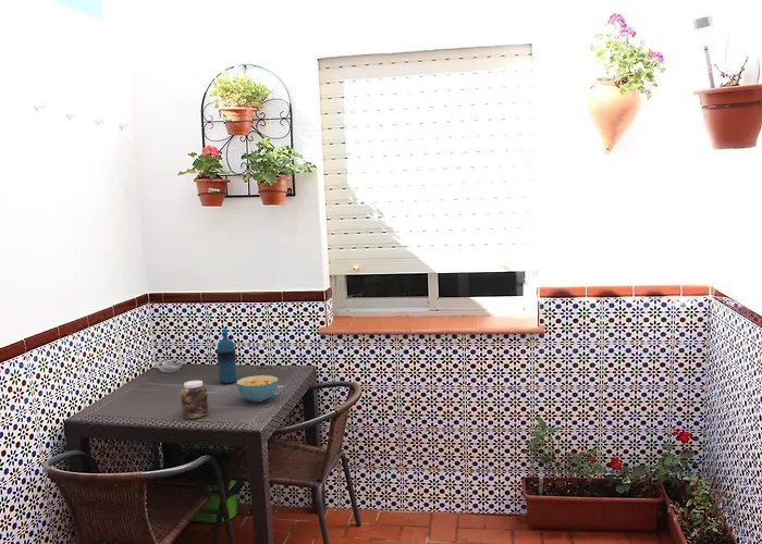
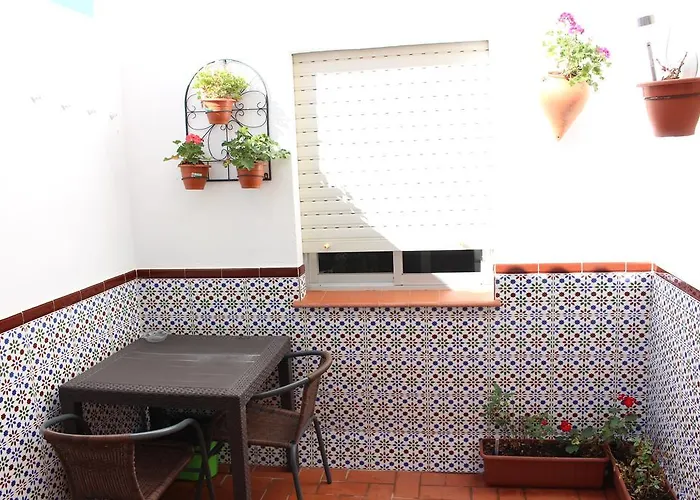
- cereal bowl (257, 390)
- jar (194, 398)
- water bottle (226, 356)
